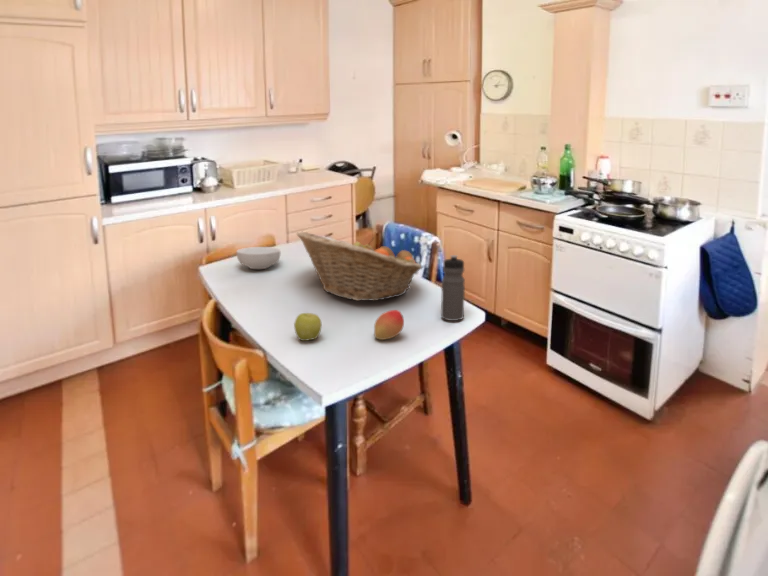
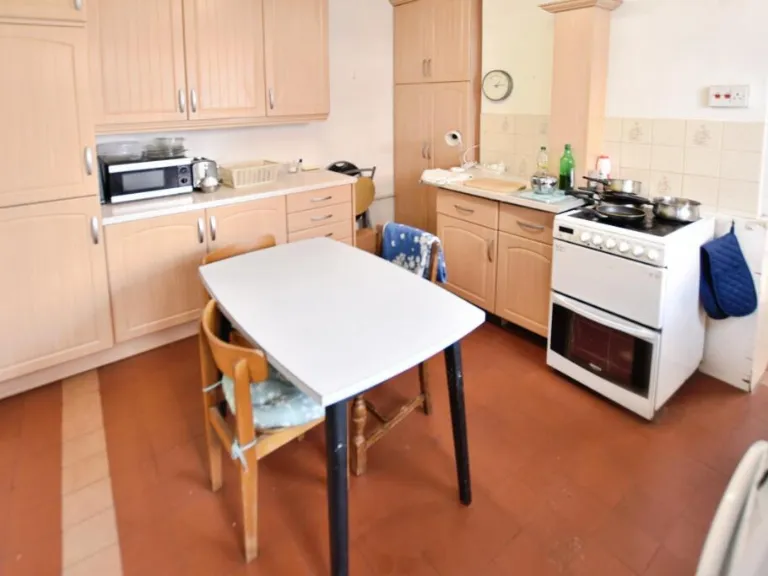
- cereal bowl (259, 258)
- water bottle (453, 287)
- apple (307, 326)
- fruit basket (358, 261)
- fruit (389, 324)
